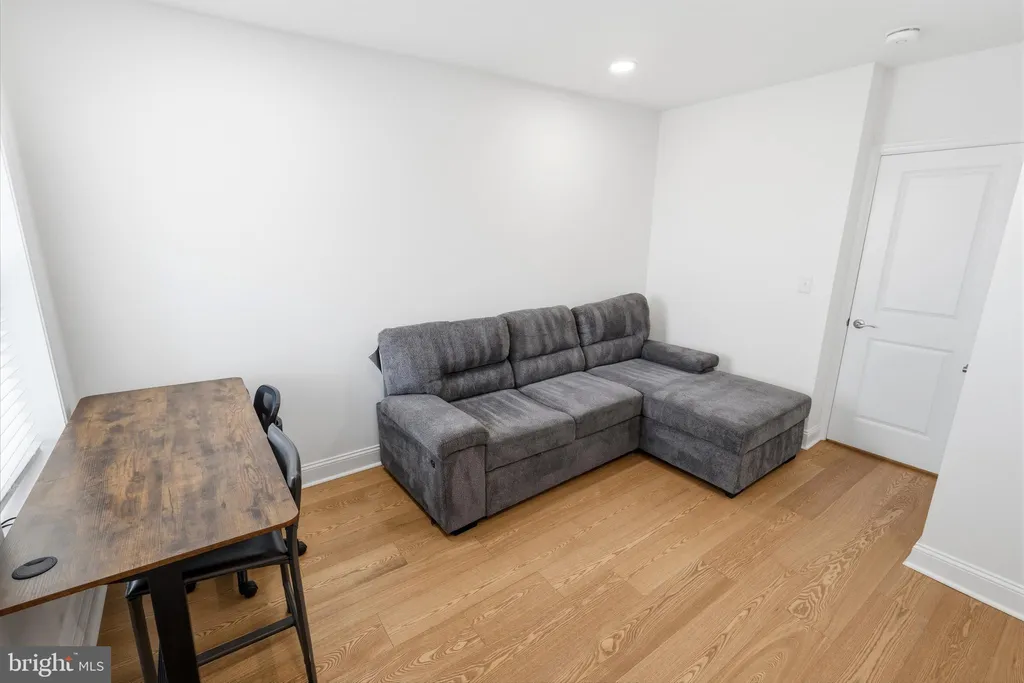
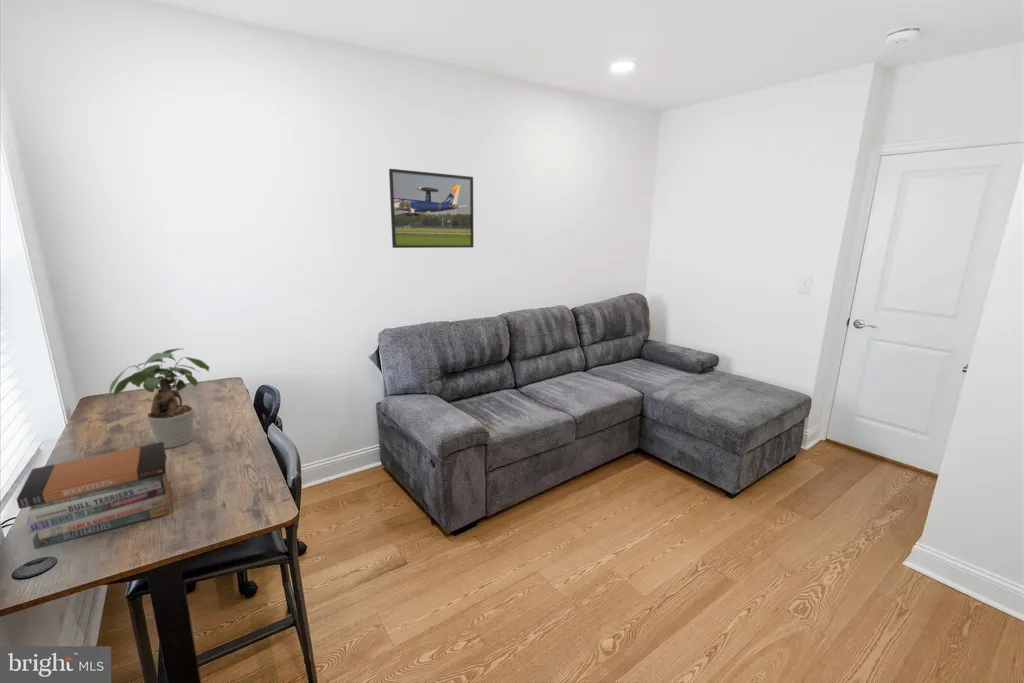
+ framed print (434, 211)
+ book stack (103, 491)
+ potted plant (167, 395)
